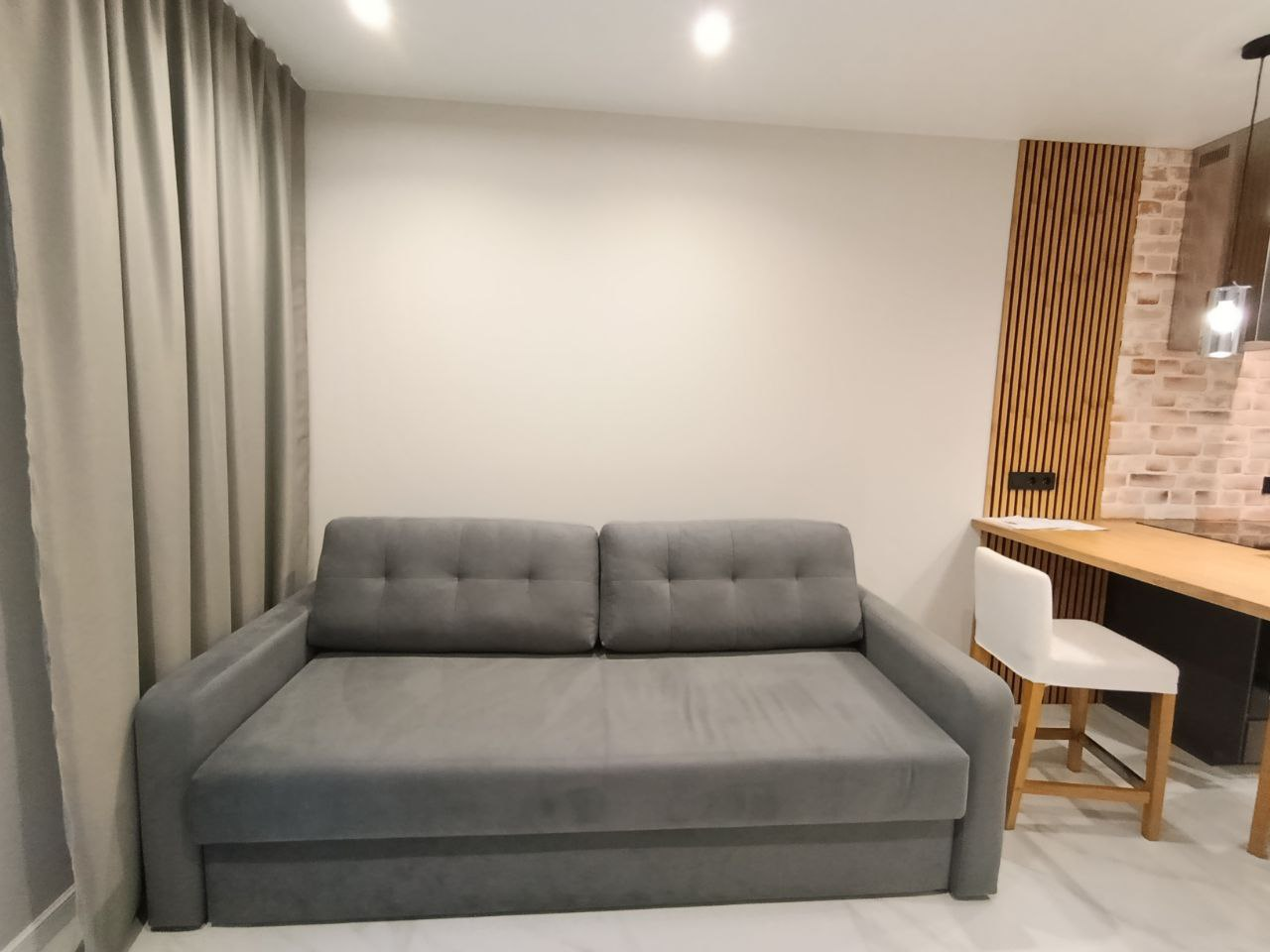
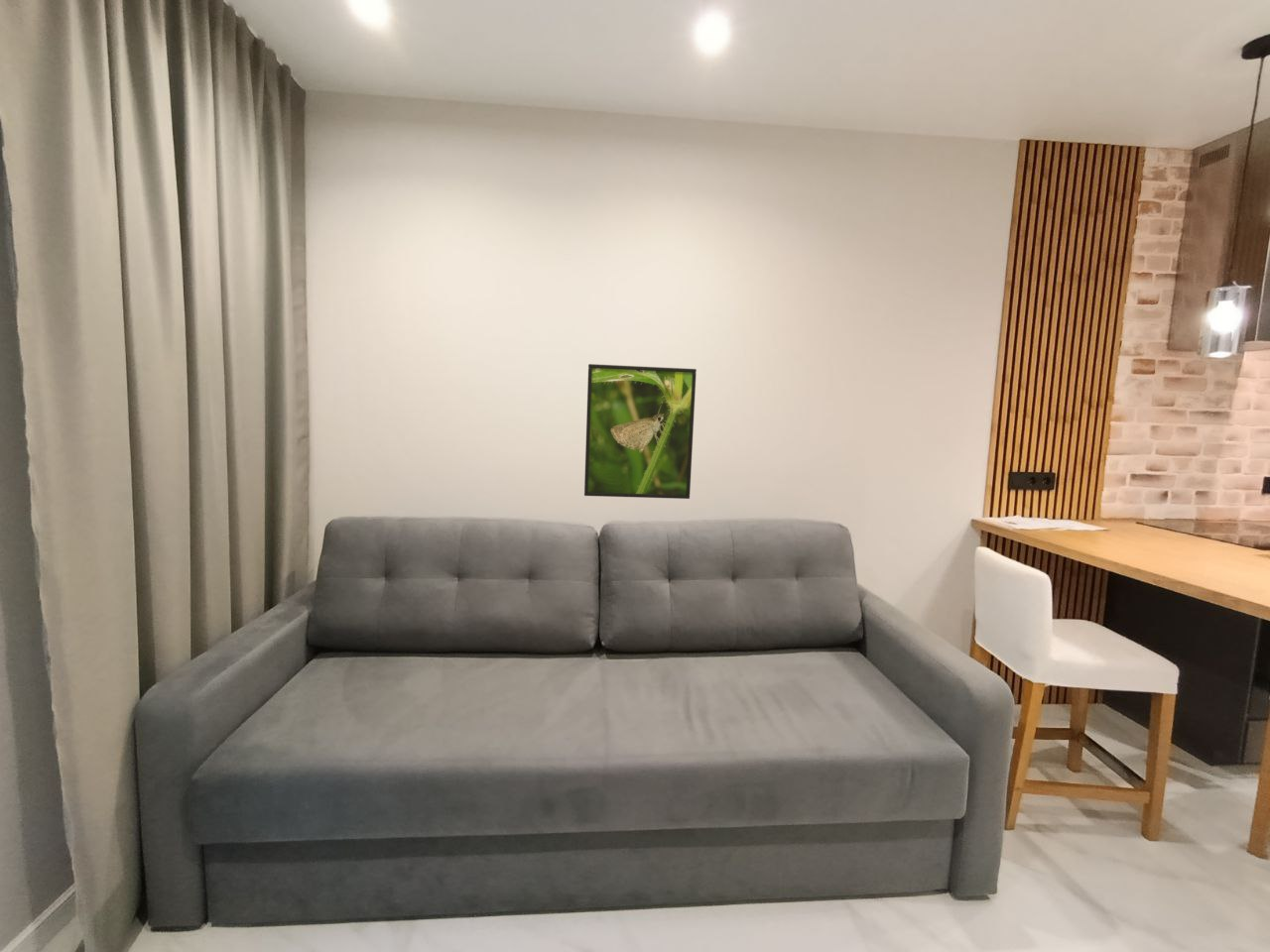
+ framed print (639, 432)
